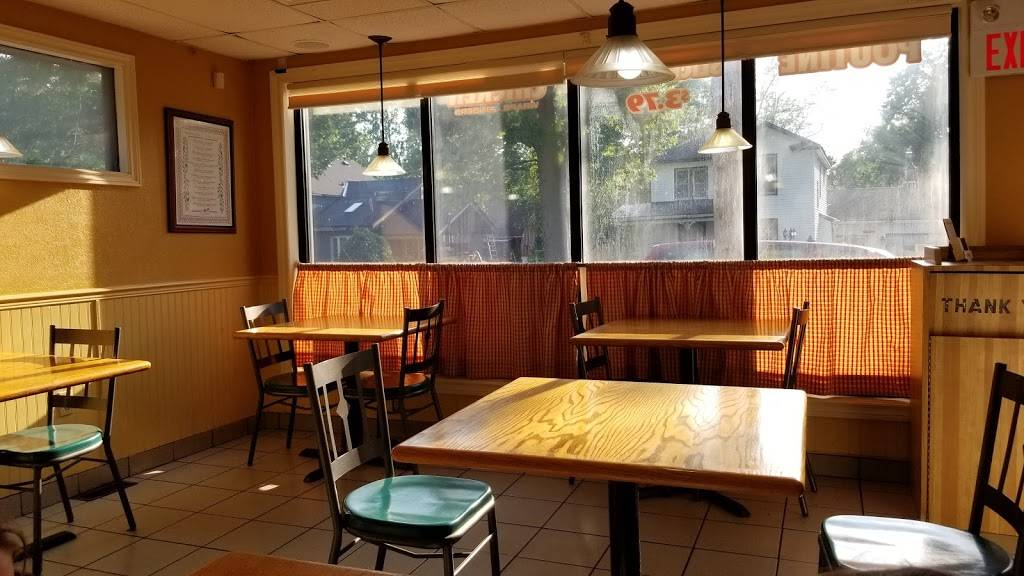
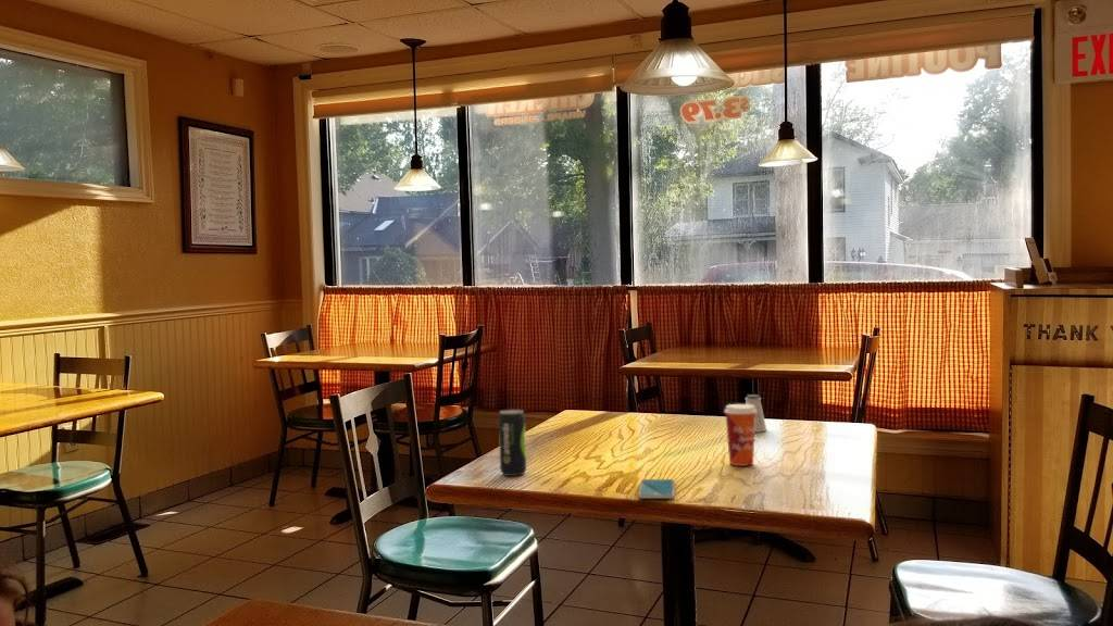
+ beverage can (512, 442)
+ smartphone (656, 488)
+ saltshaker (755, 413)
+ paper cup (740, 435)
